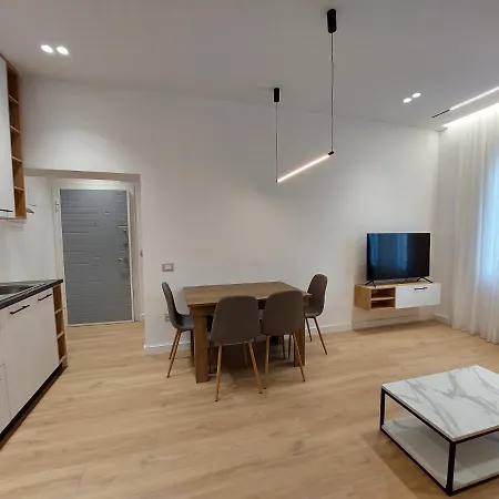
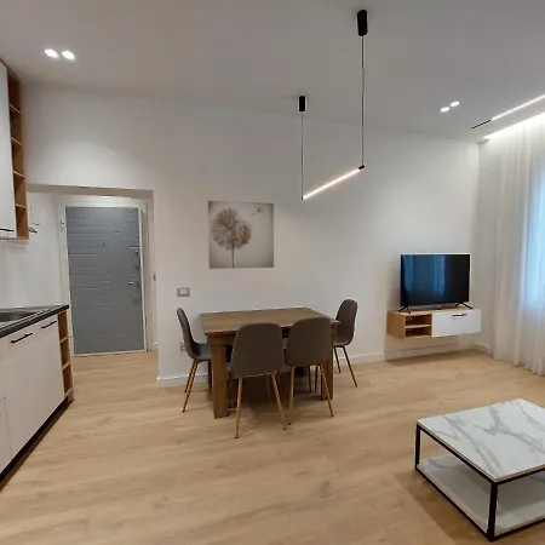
+ wall art (241, 235)
